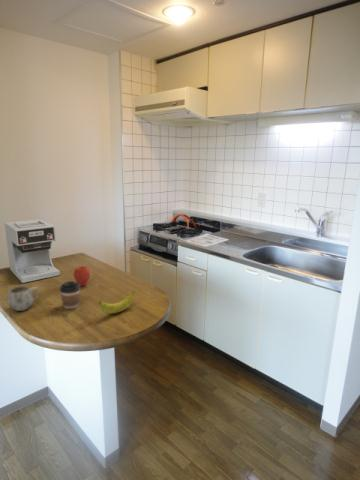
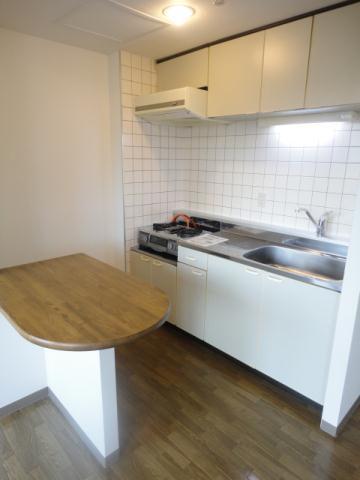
- mug (24, 297)
- banana (118, 303)
- coffee maker (32, 248)
- apple (81, 276)
- coffee cup (70, 294)
